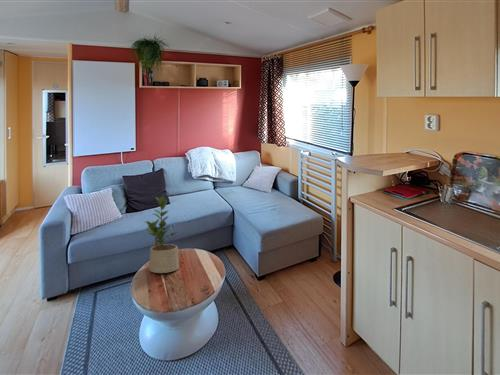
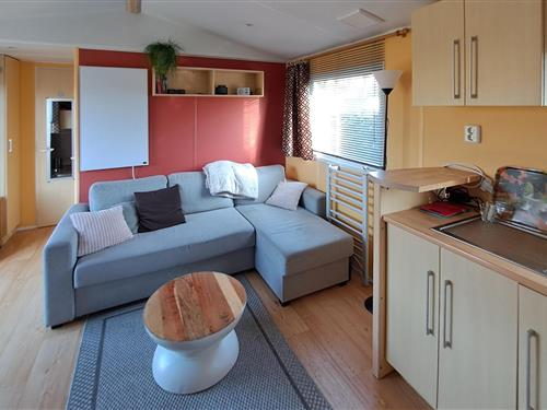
- potted plant (161, 234)
